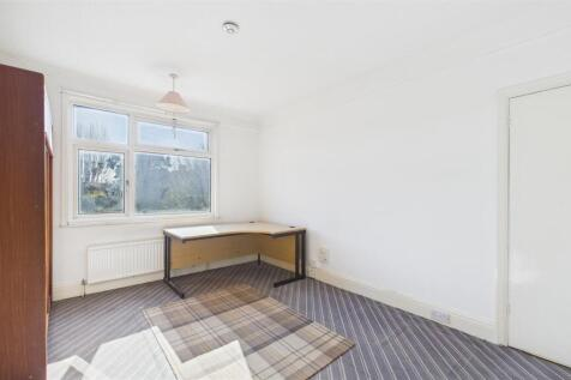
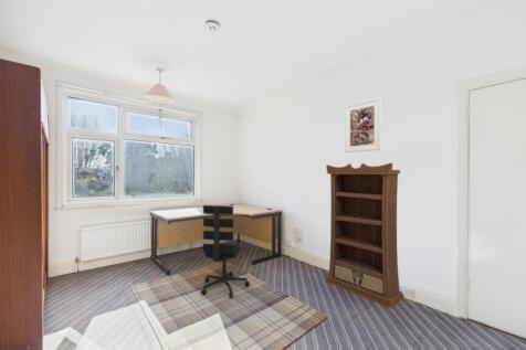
+ office chair (224, 244)
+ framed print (361, 126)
+ bookcase (361, 226)
